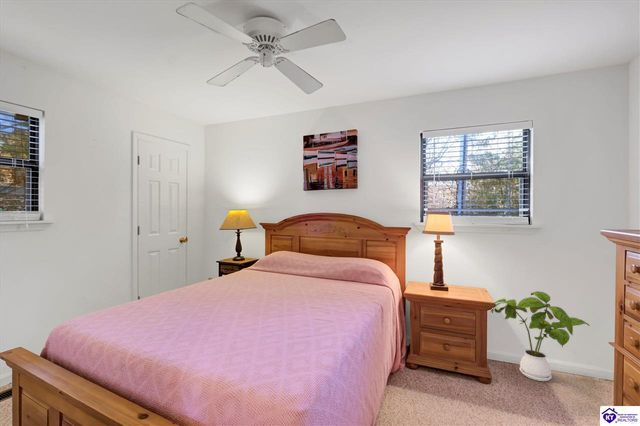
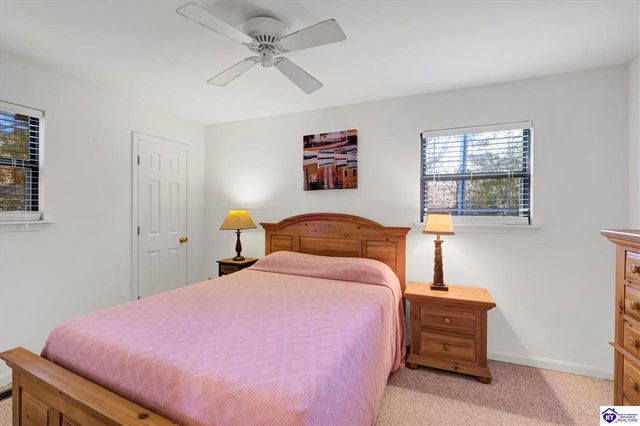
- house plant (543, 337)
